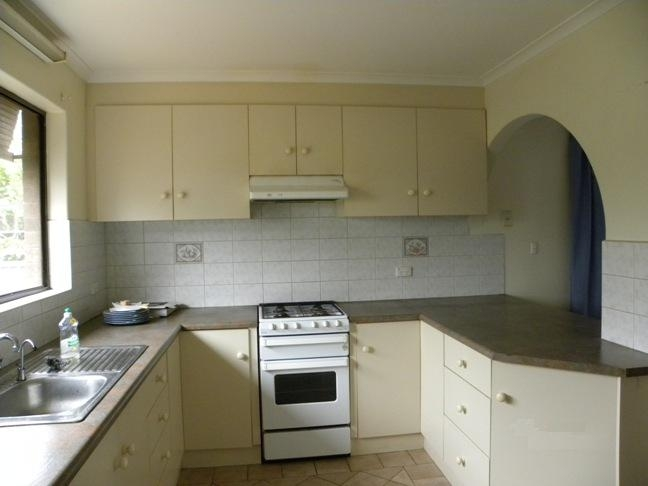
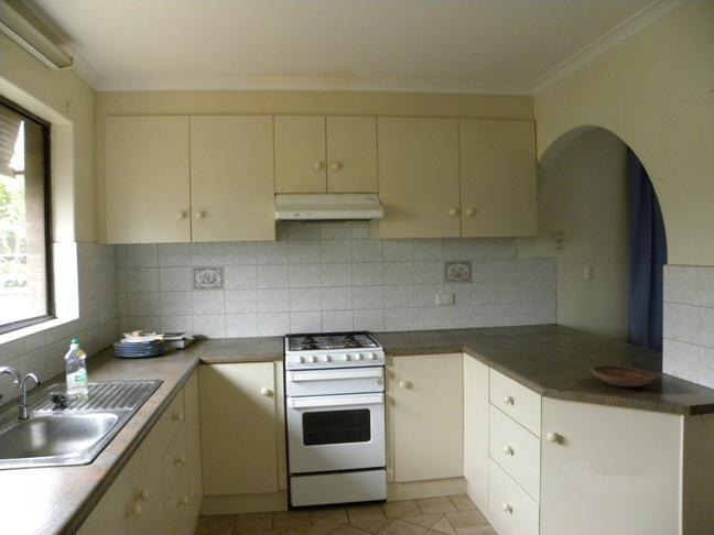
+ bowl (621, 378)
